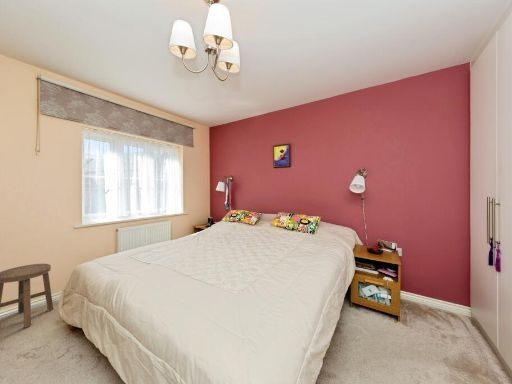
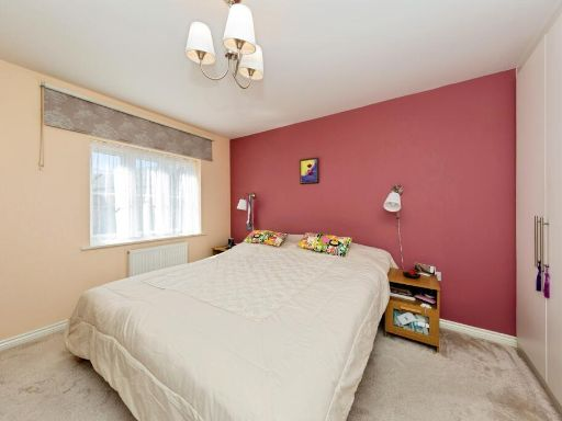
- stool (24, 294)
